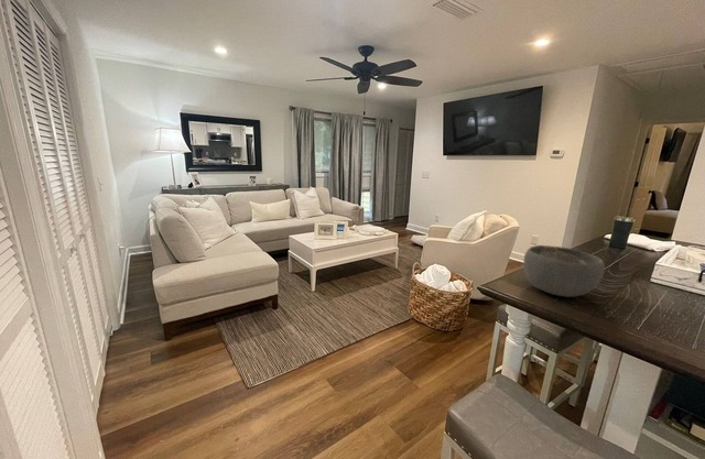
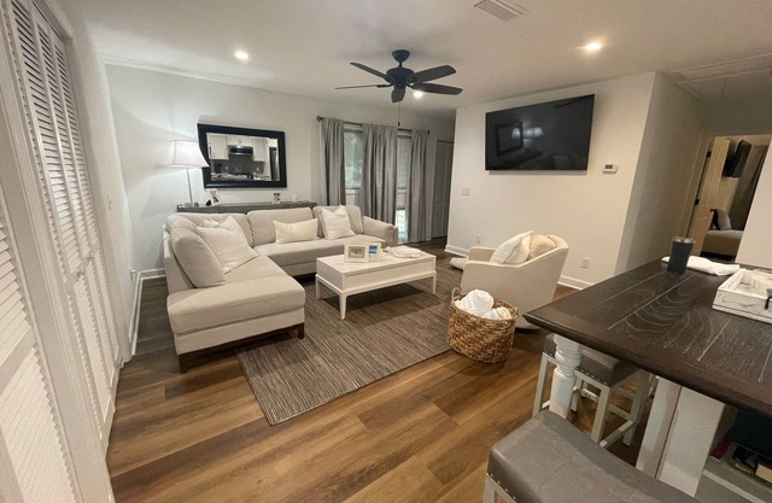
- bowl (558, 272)
